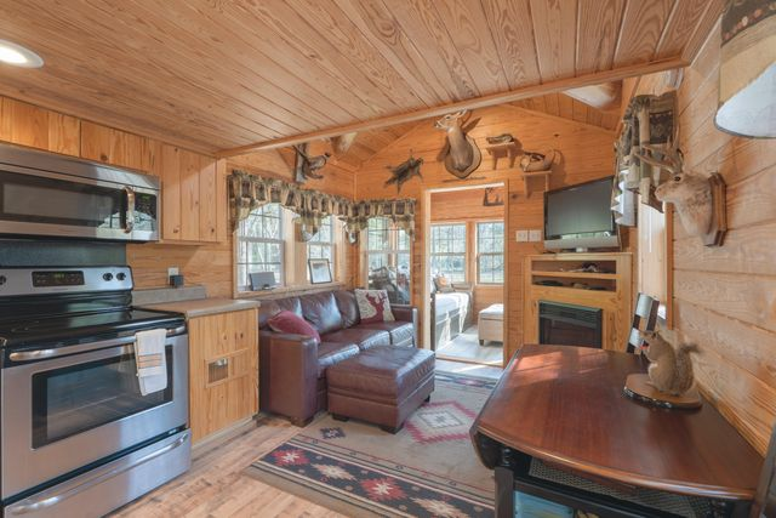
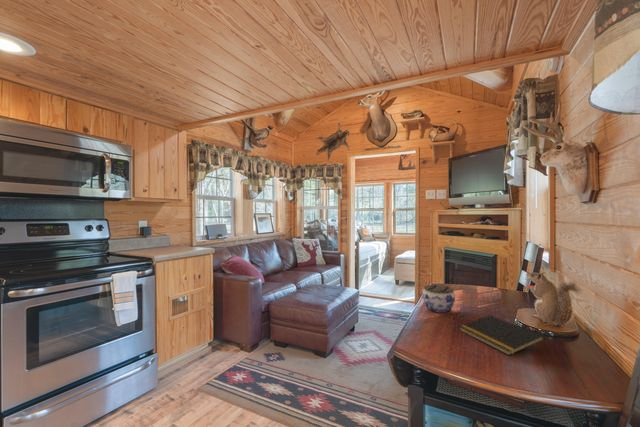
+ jar (438, 298)
+ notepad (498, 332)
